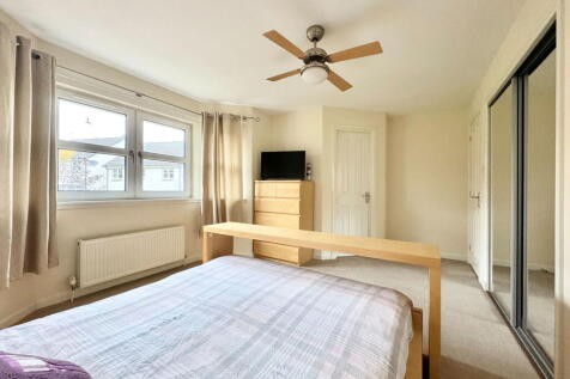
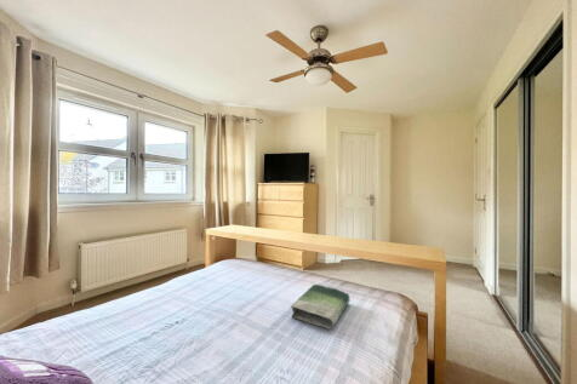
+ book (321, 303)
